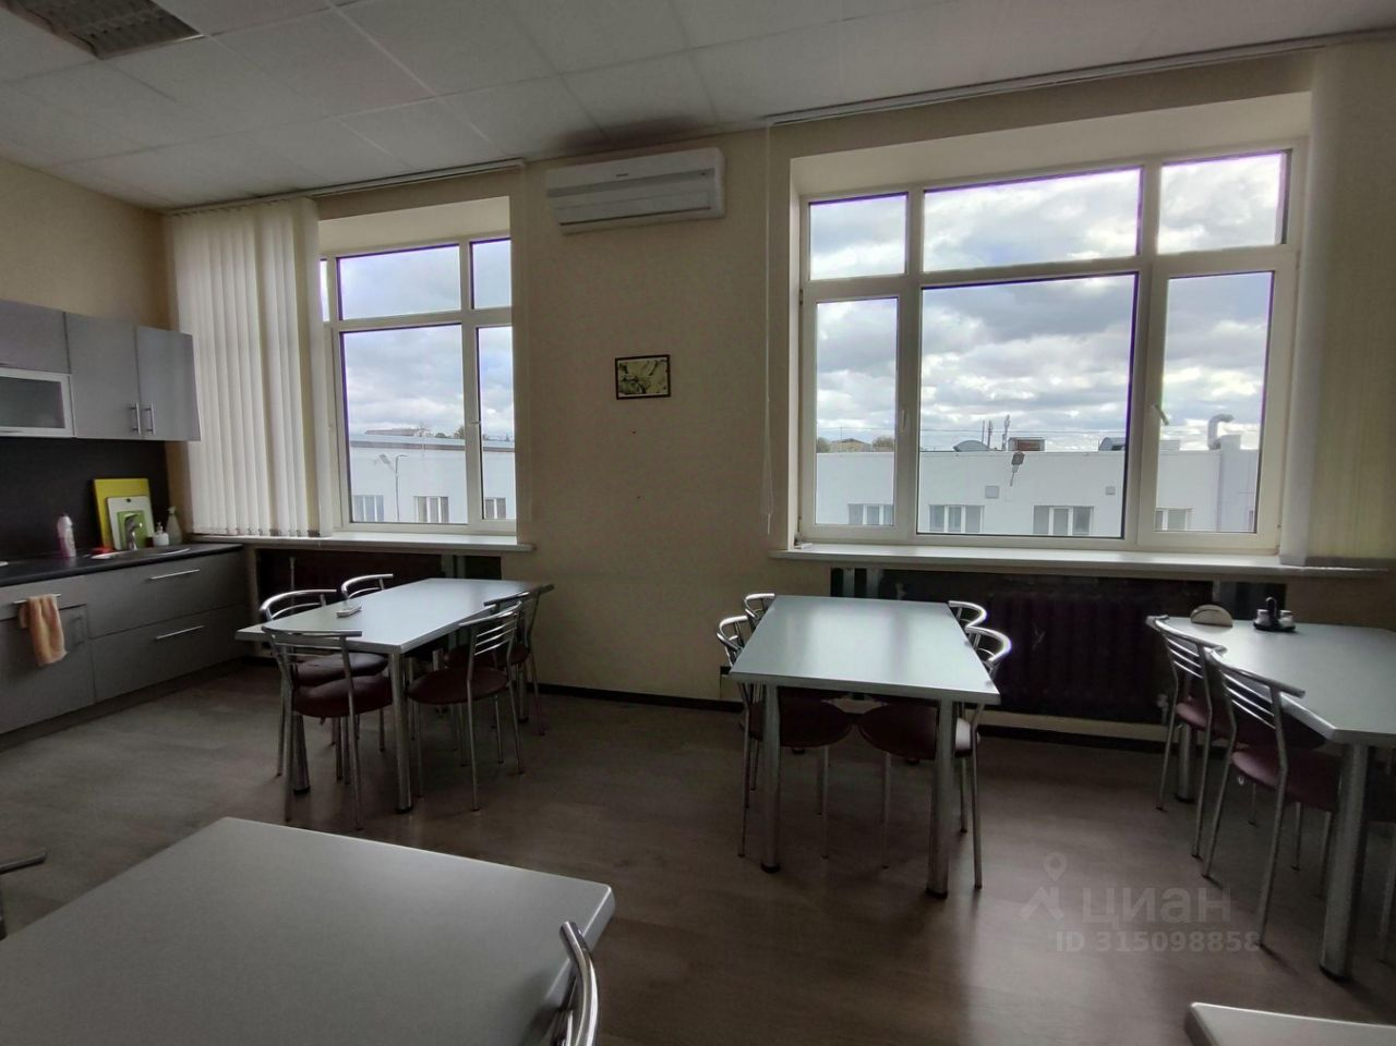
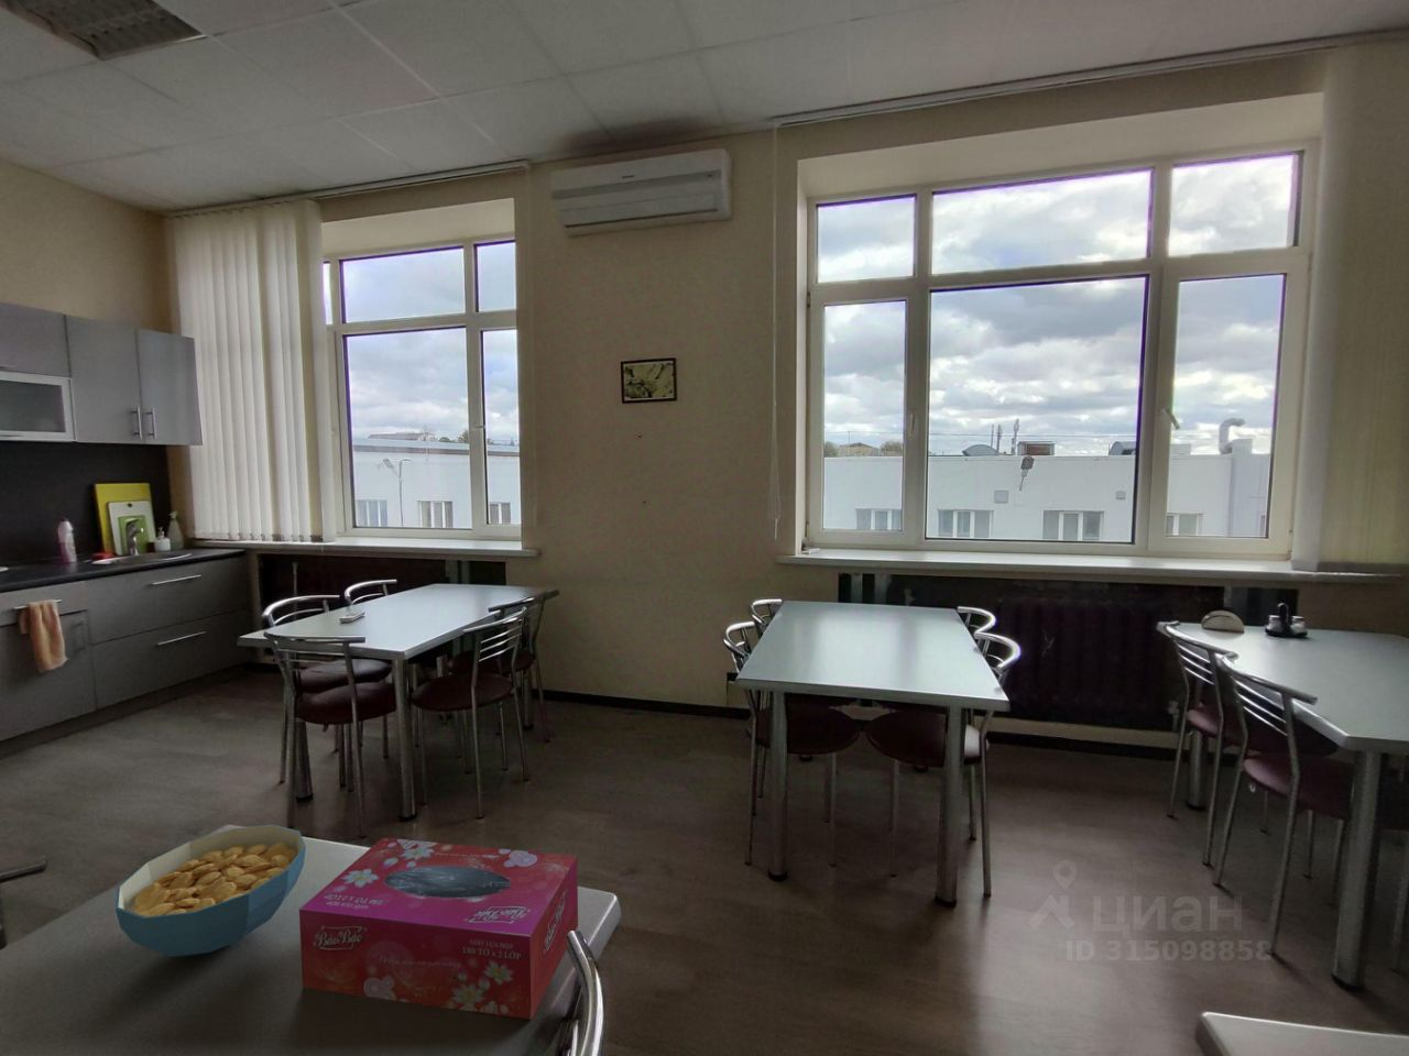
+ tissue box (448, 917)
+ cereal bowl (217, 900)
